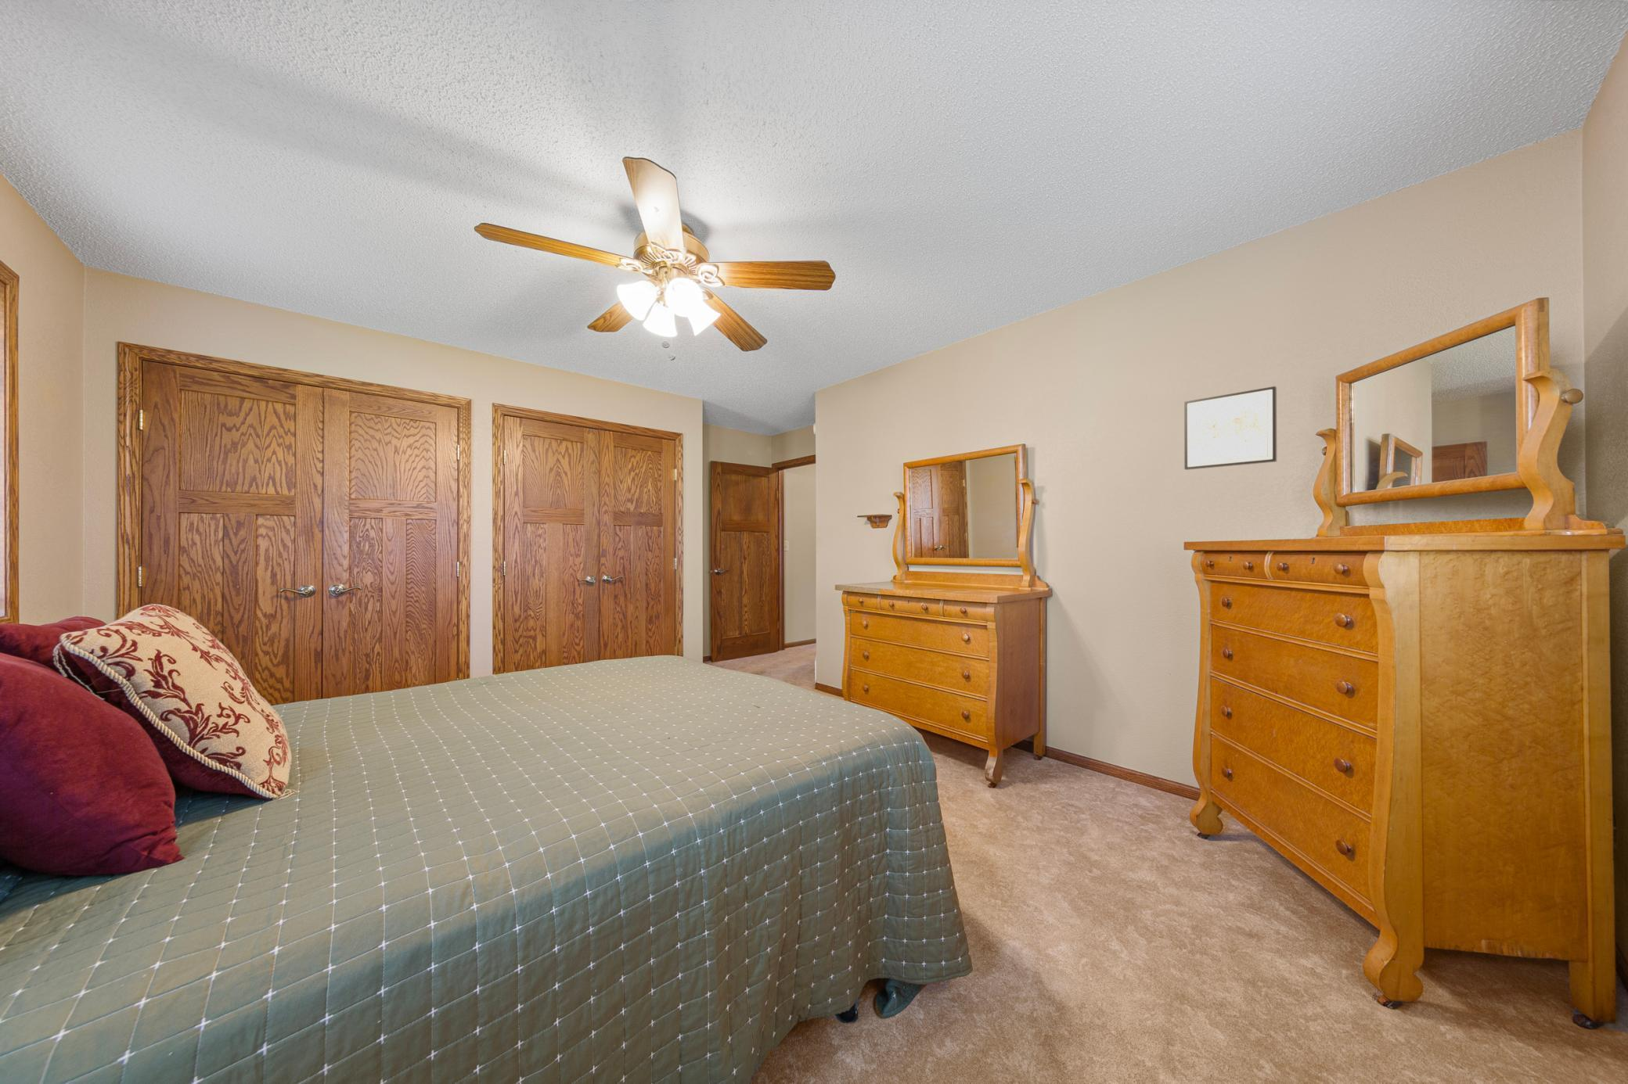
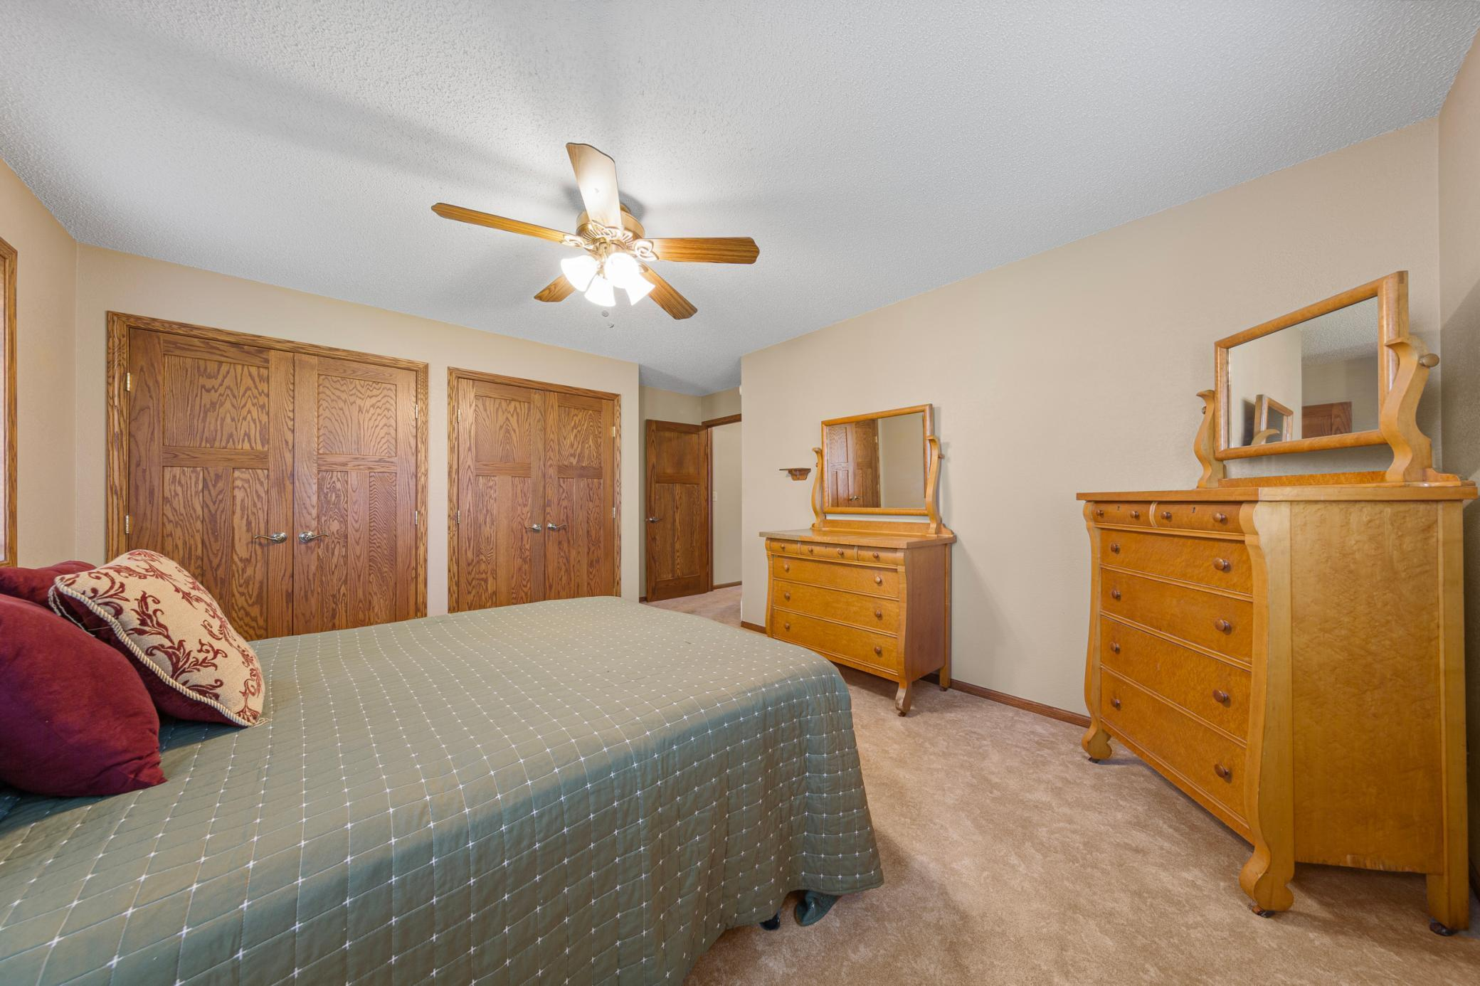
- wall art (1229, 431)
